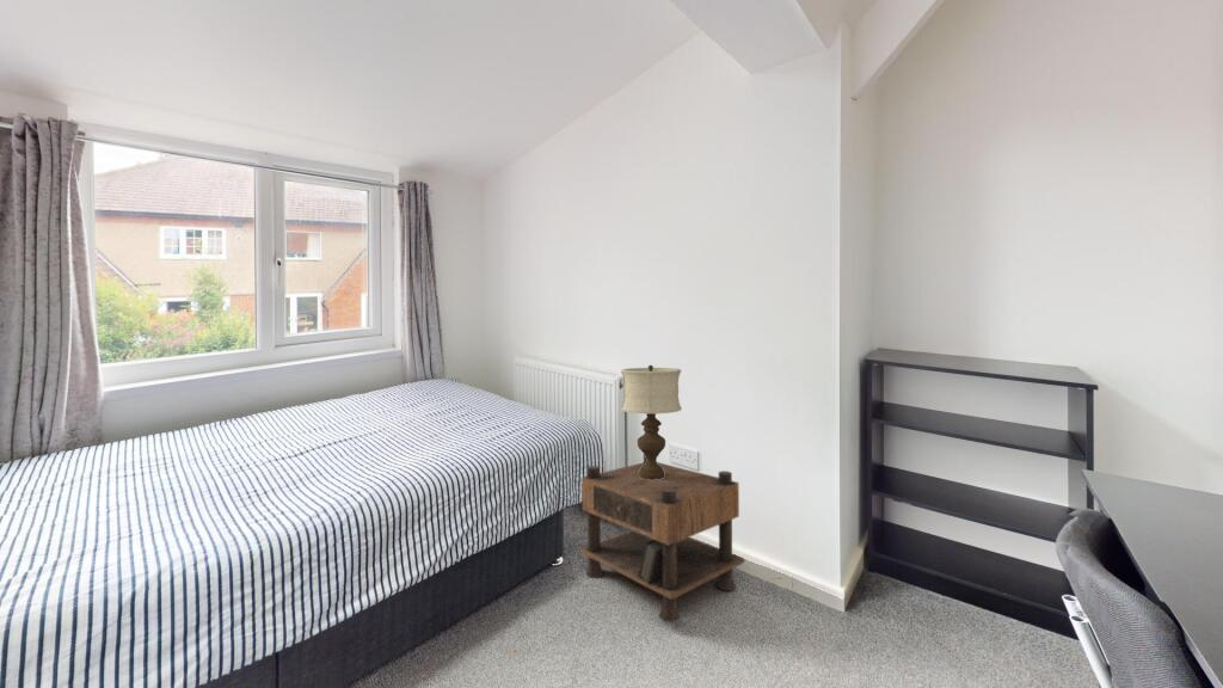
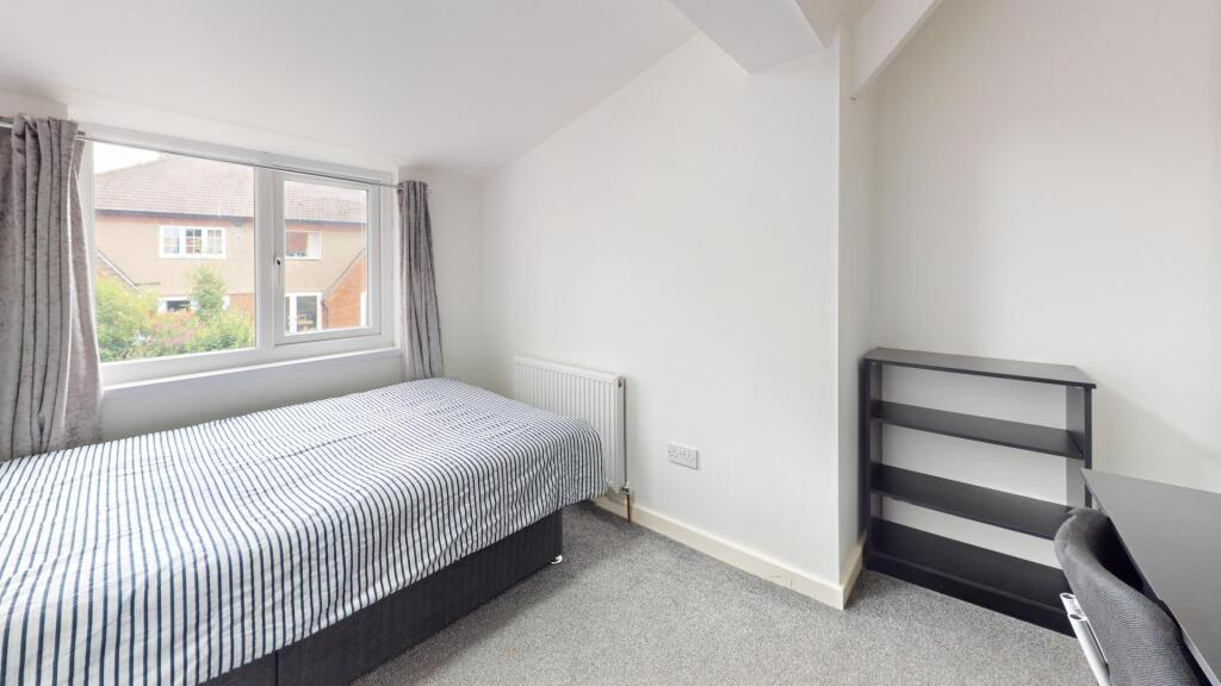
- table lamp (651, 419)
- nightstand (659, 524)
